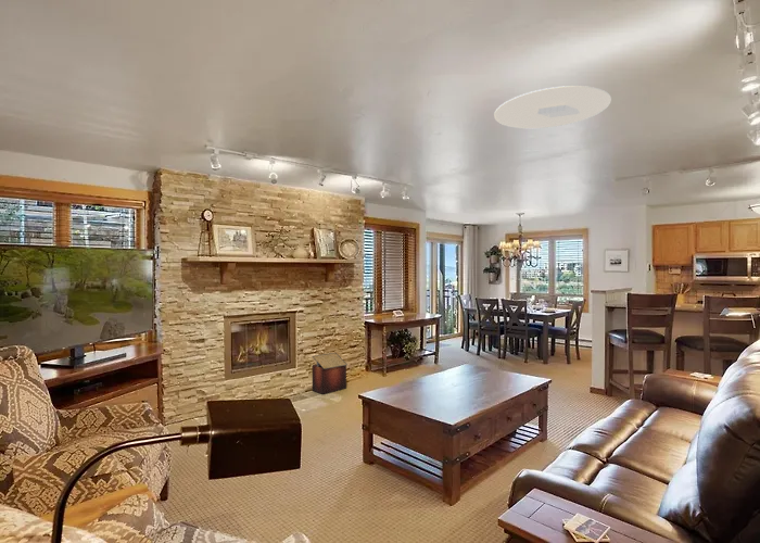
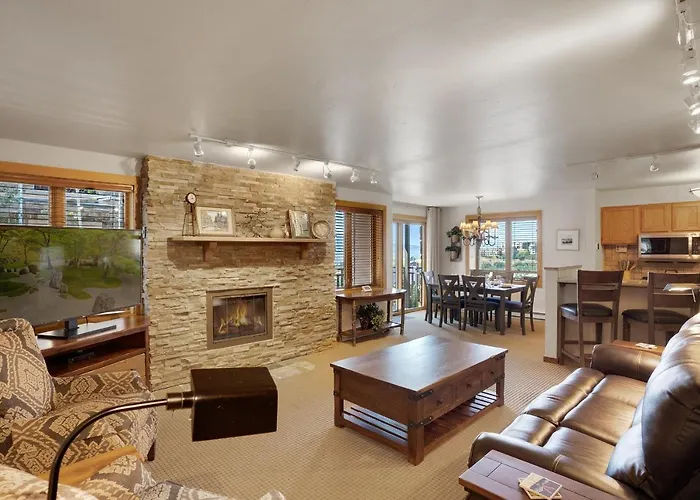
- ceiling light (549, 104)
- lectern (330, 372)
